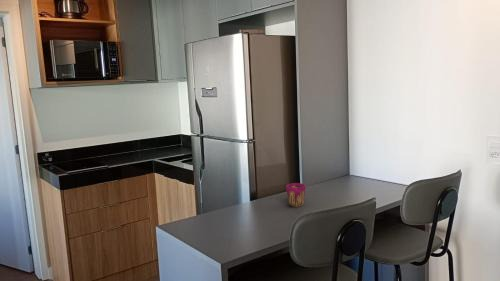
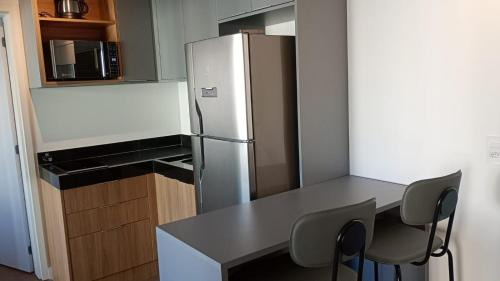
- cup (295, 195)
